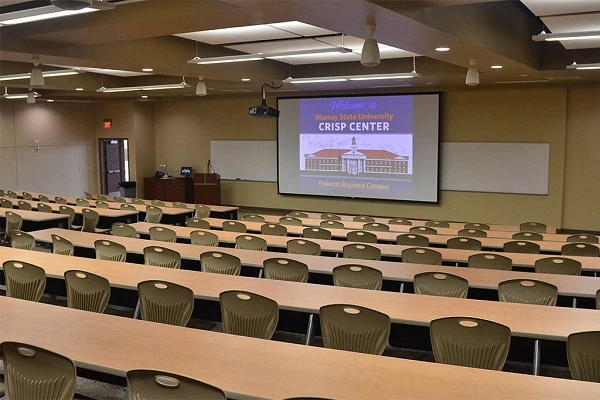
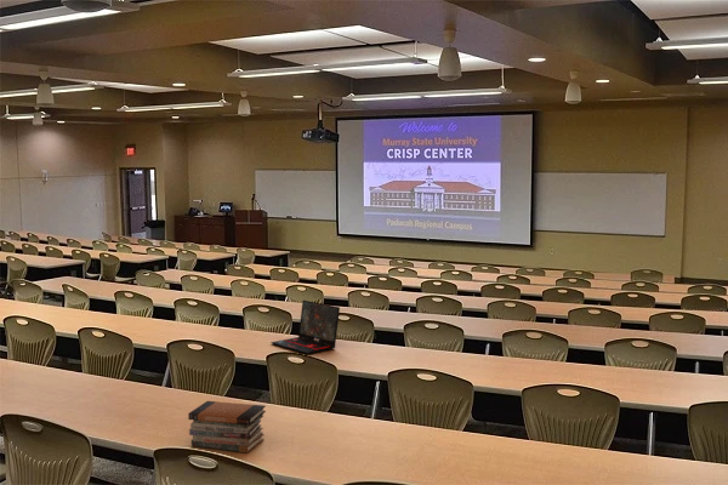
+ laptop (305, 325)
+ book stack (227, 426)
